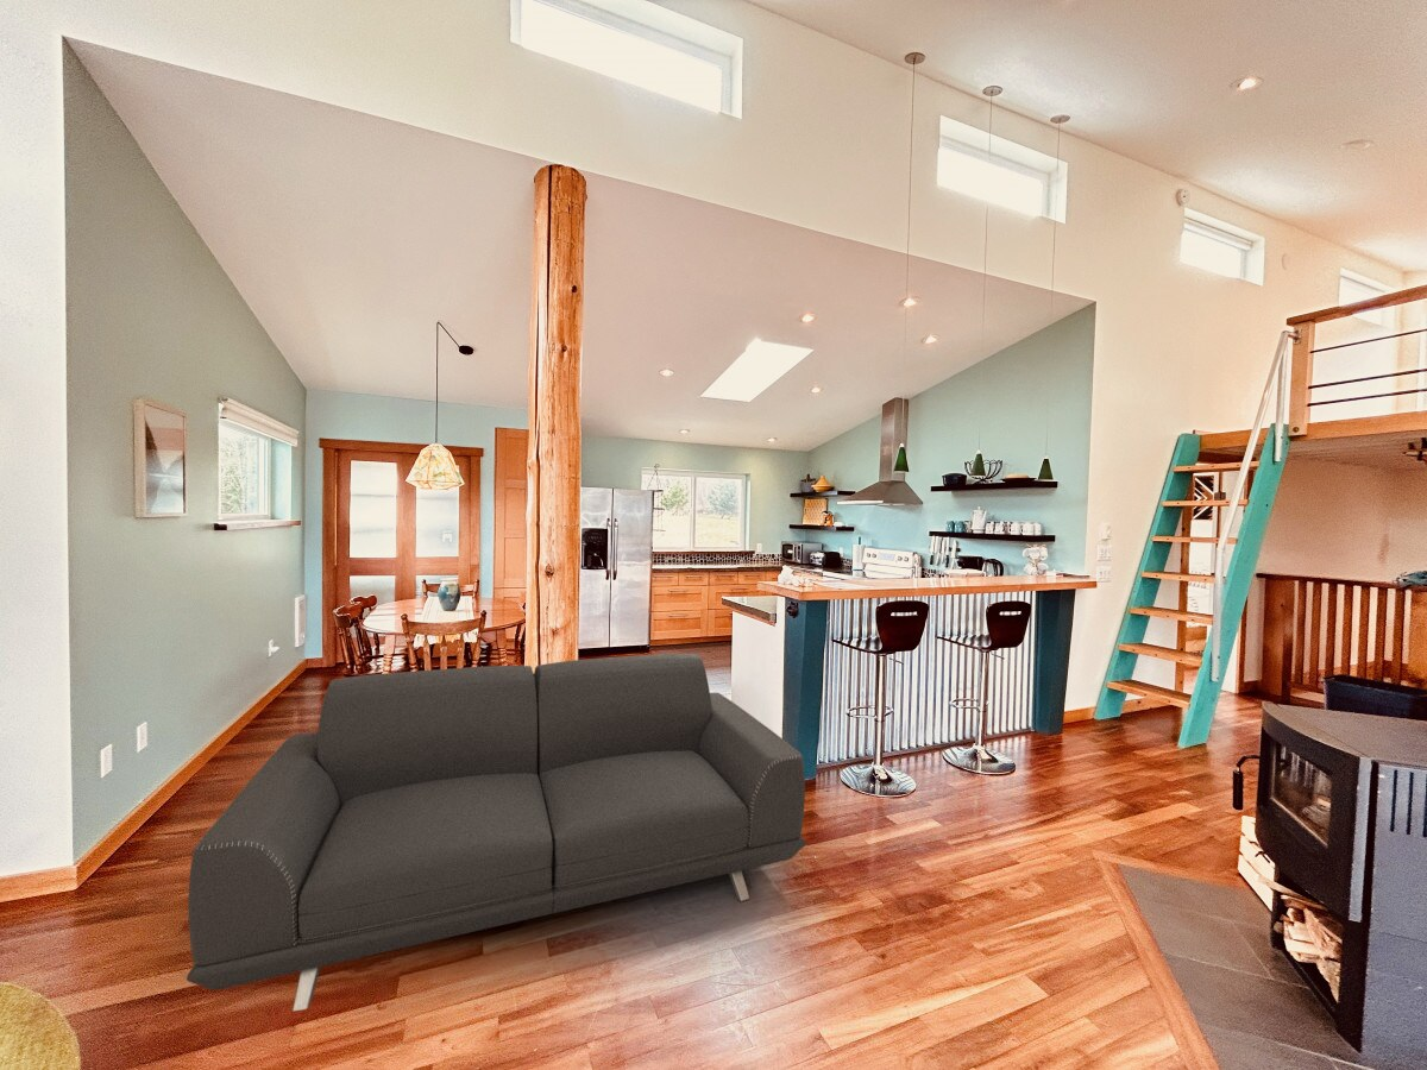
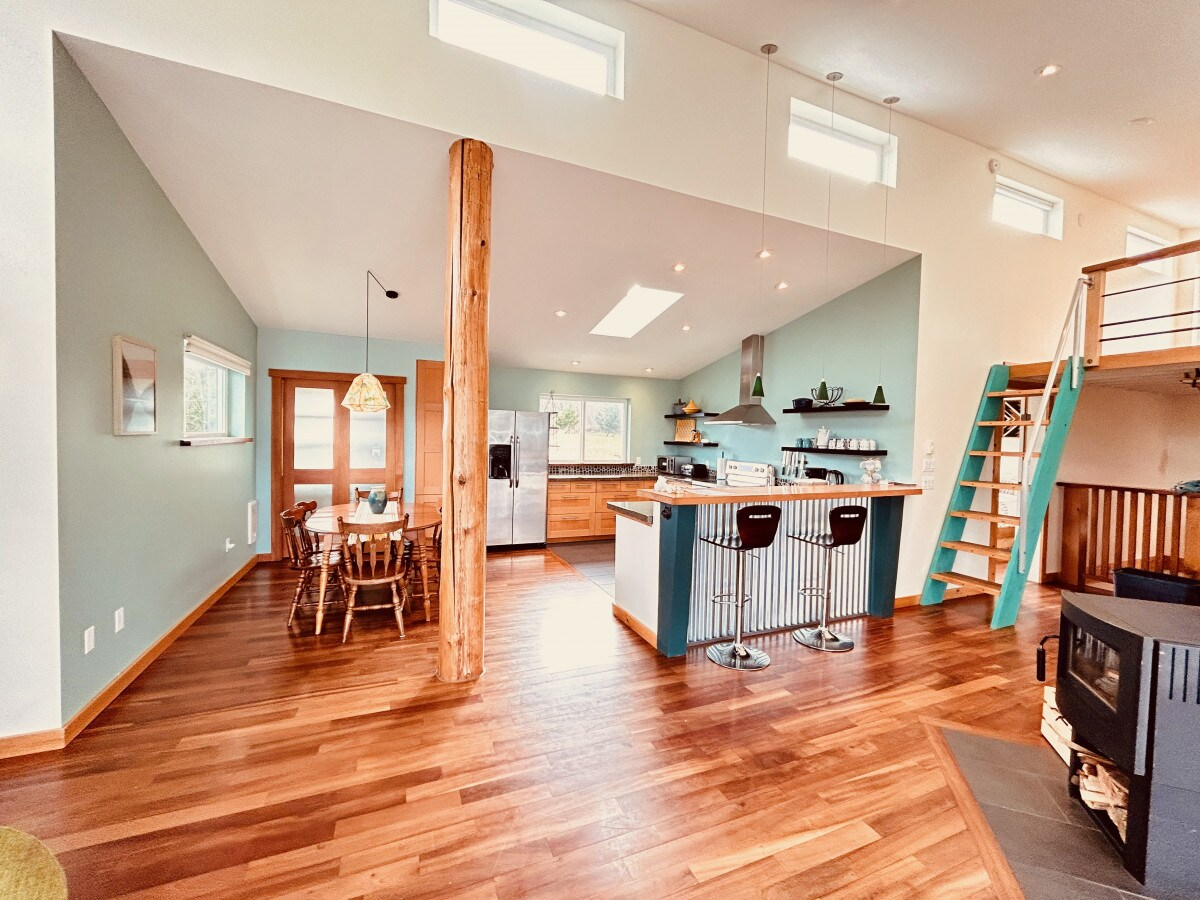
- sofa (541, 779)
